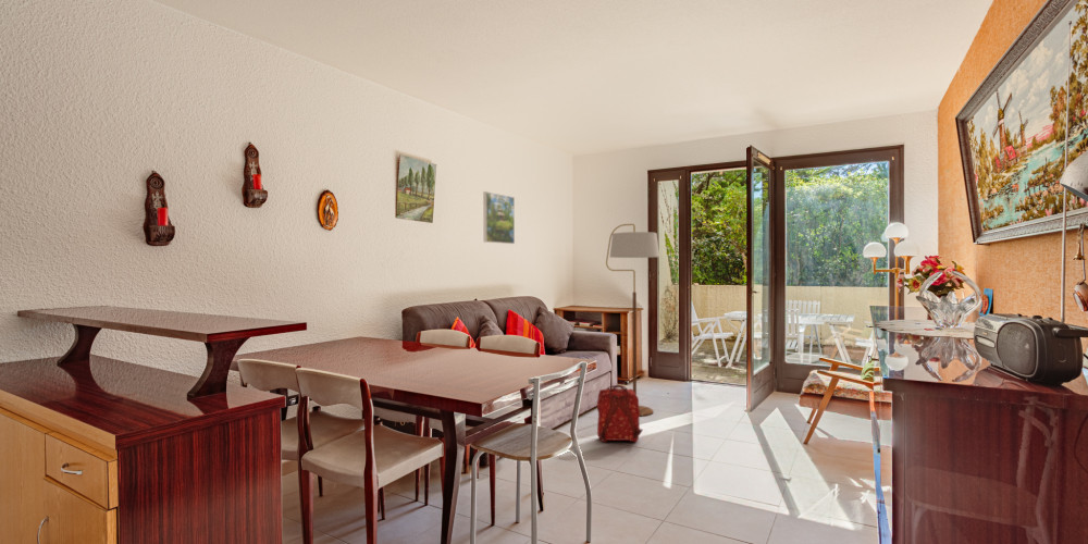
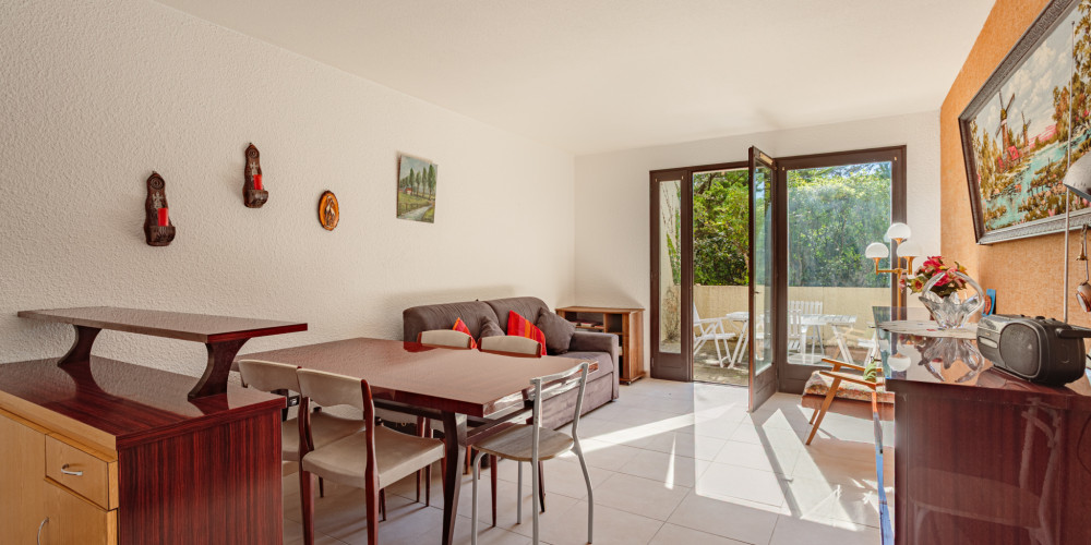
- floor lamp (633, 317)
- backpack (619, 412)
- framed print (499, 219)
